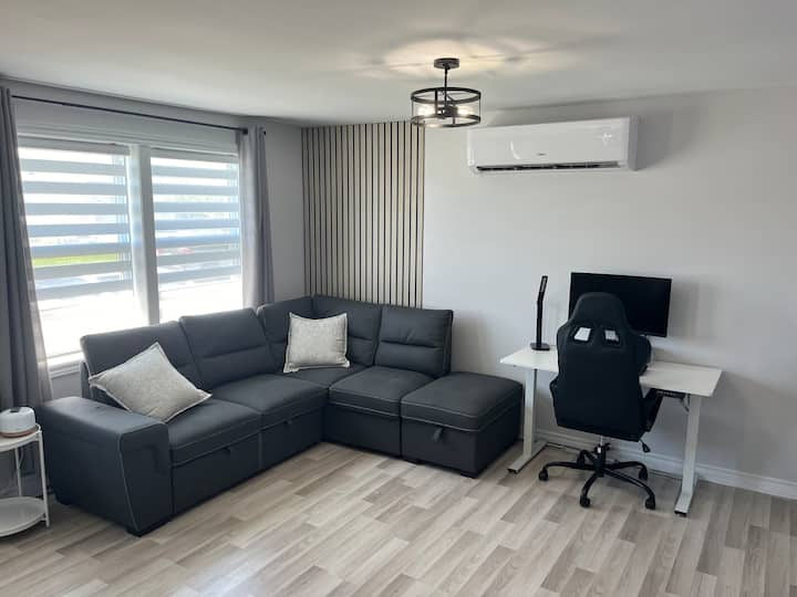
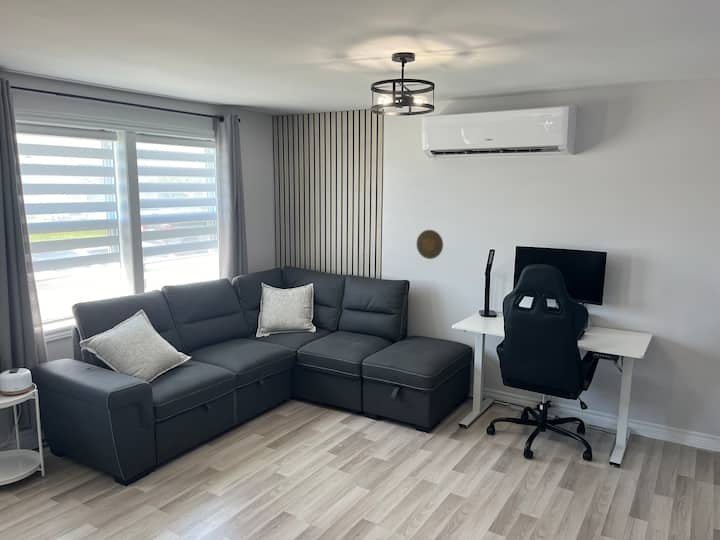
+ decorative plate (429, 244)
